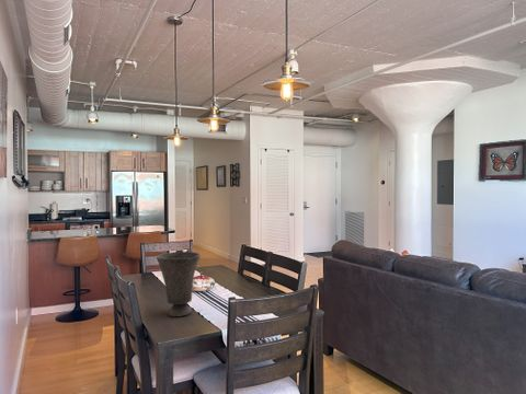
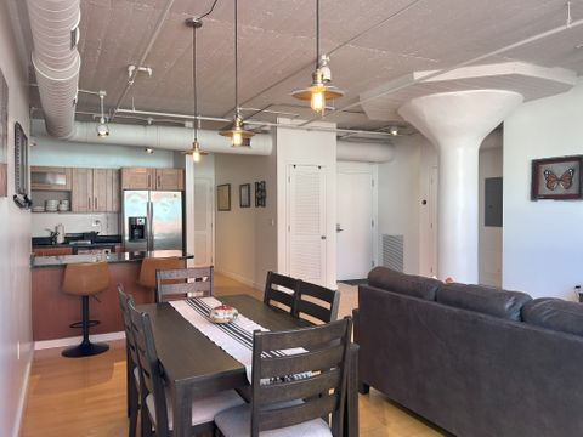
- vase (179, 283)
